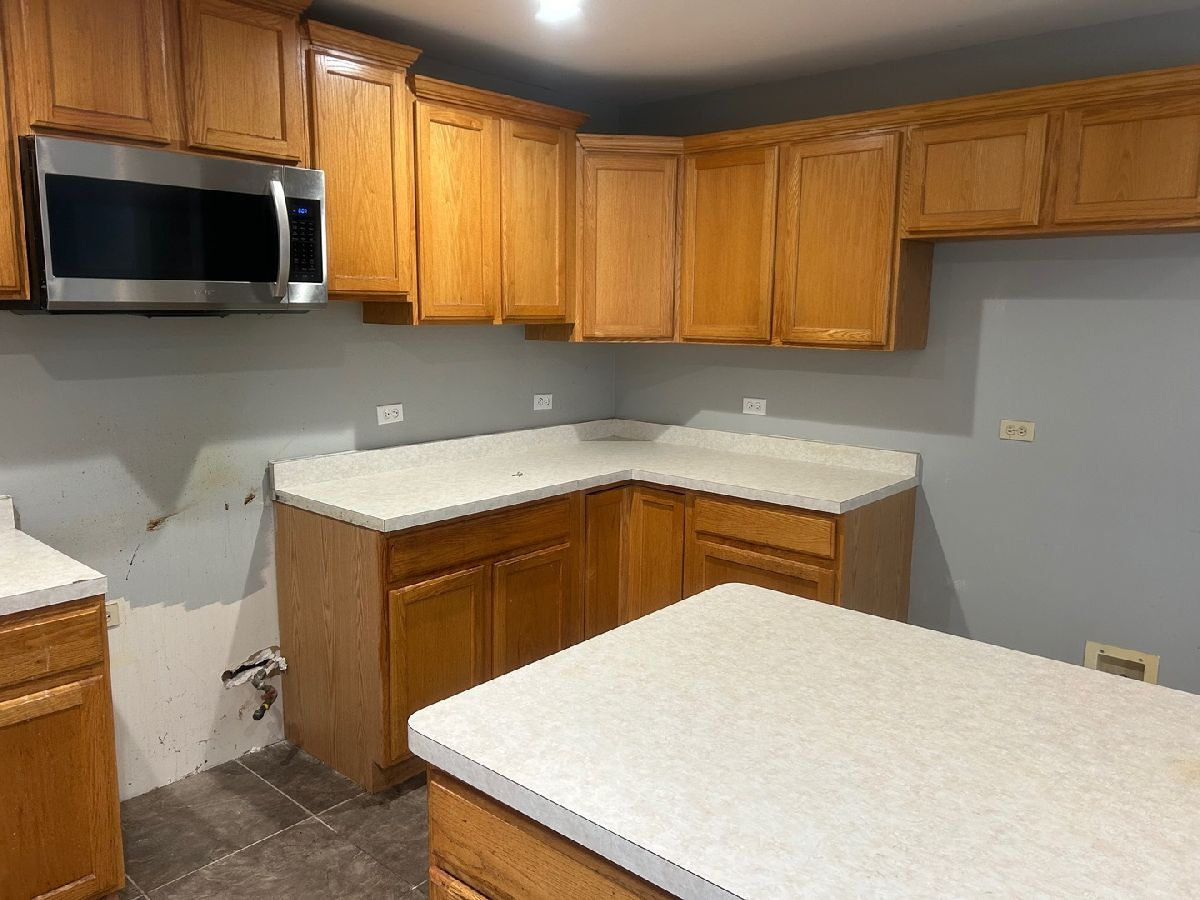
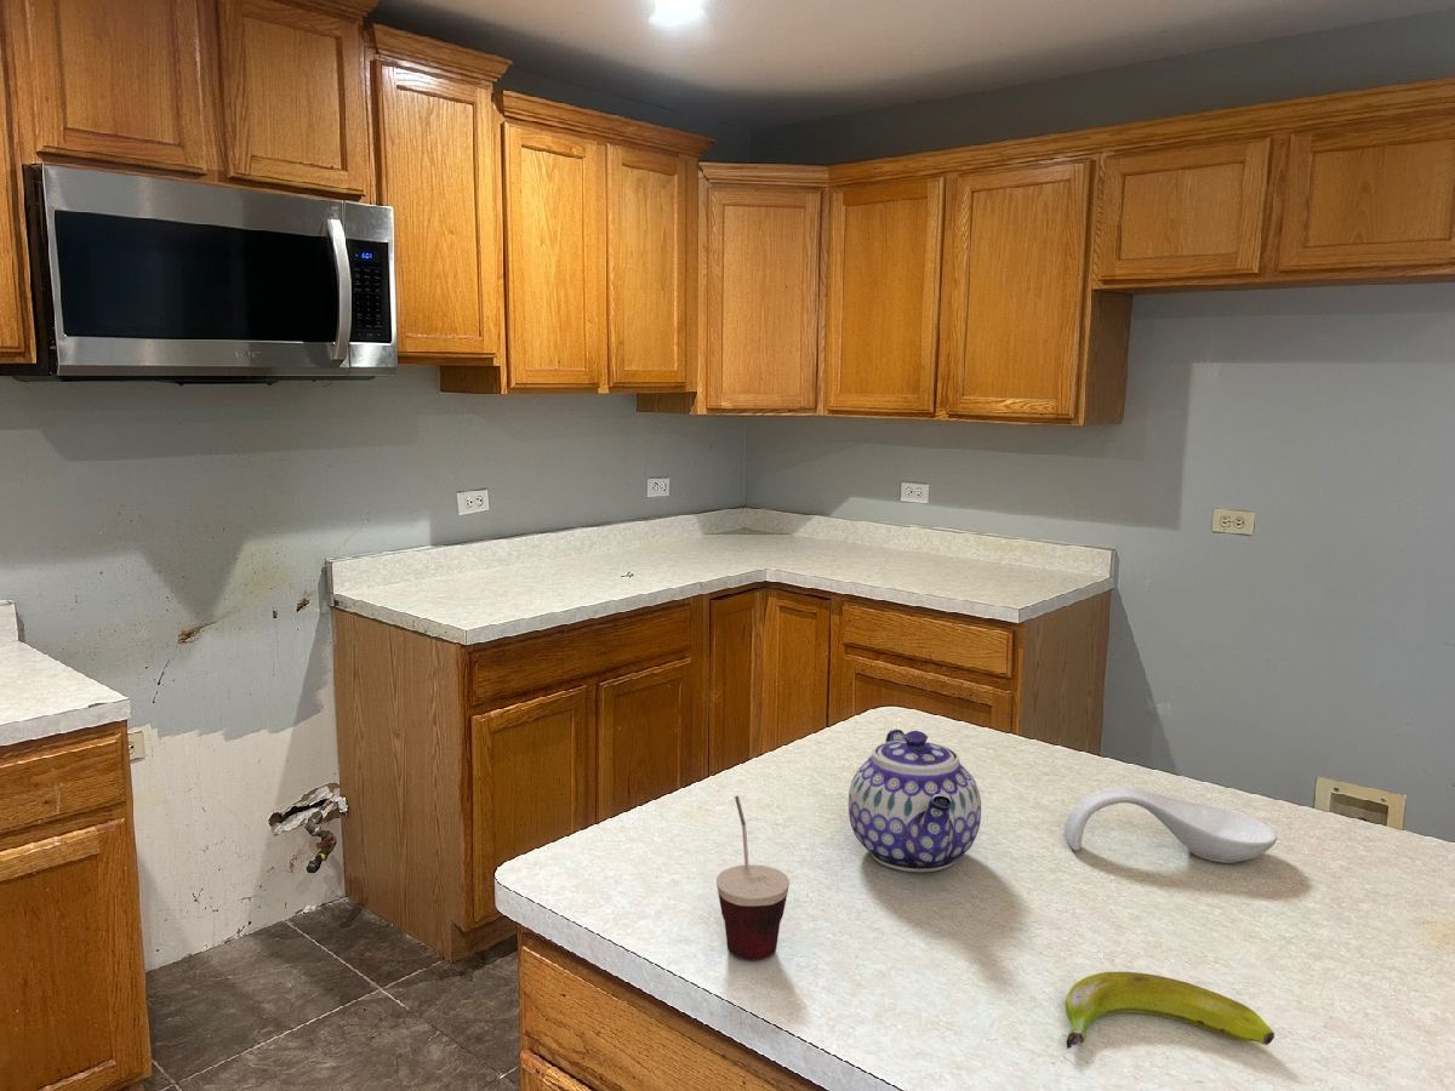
+ spoon rest (1170, 822)
+ teapot (914, 793)
+ banana (1153, 1010)
+ cup (747, 876)
